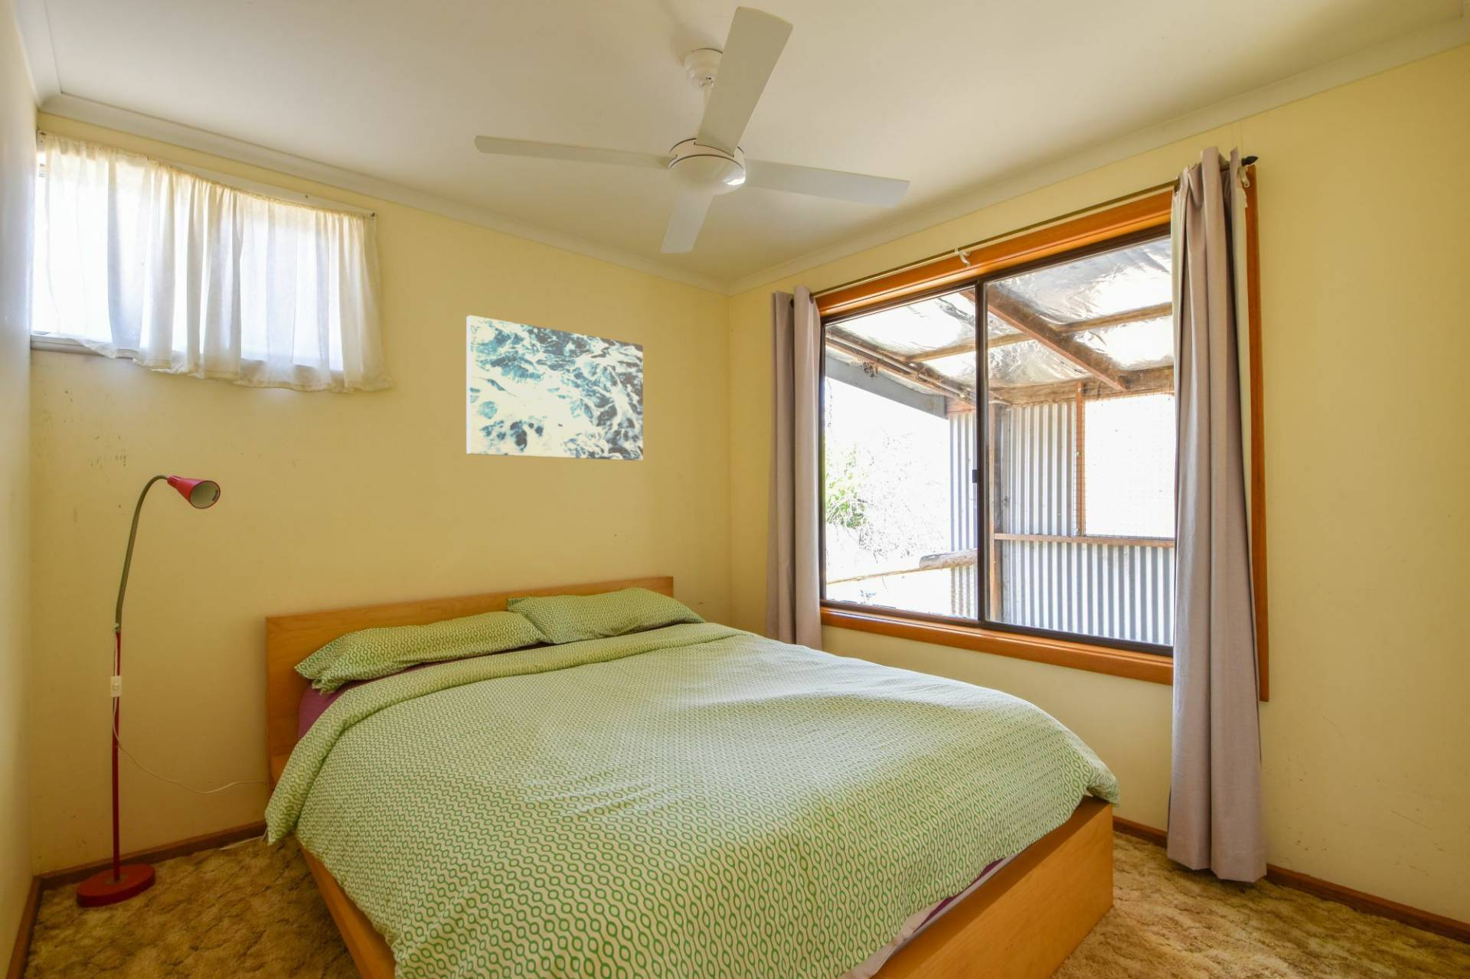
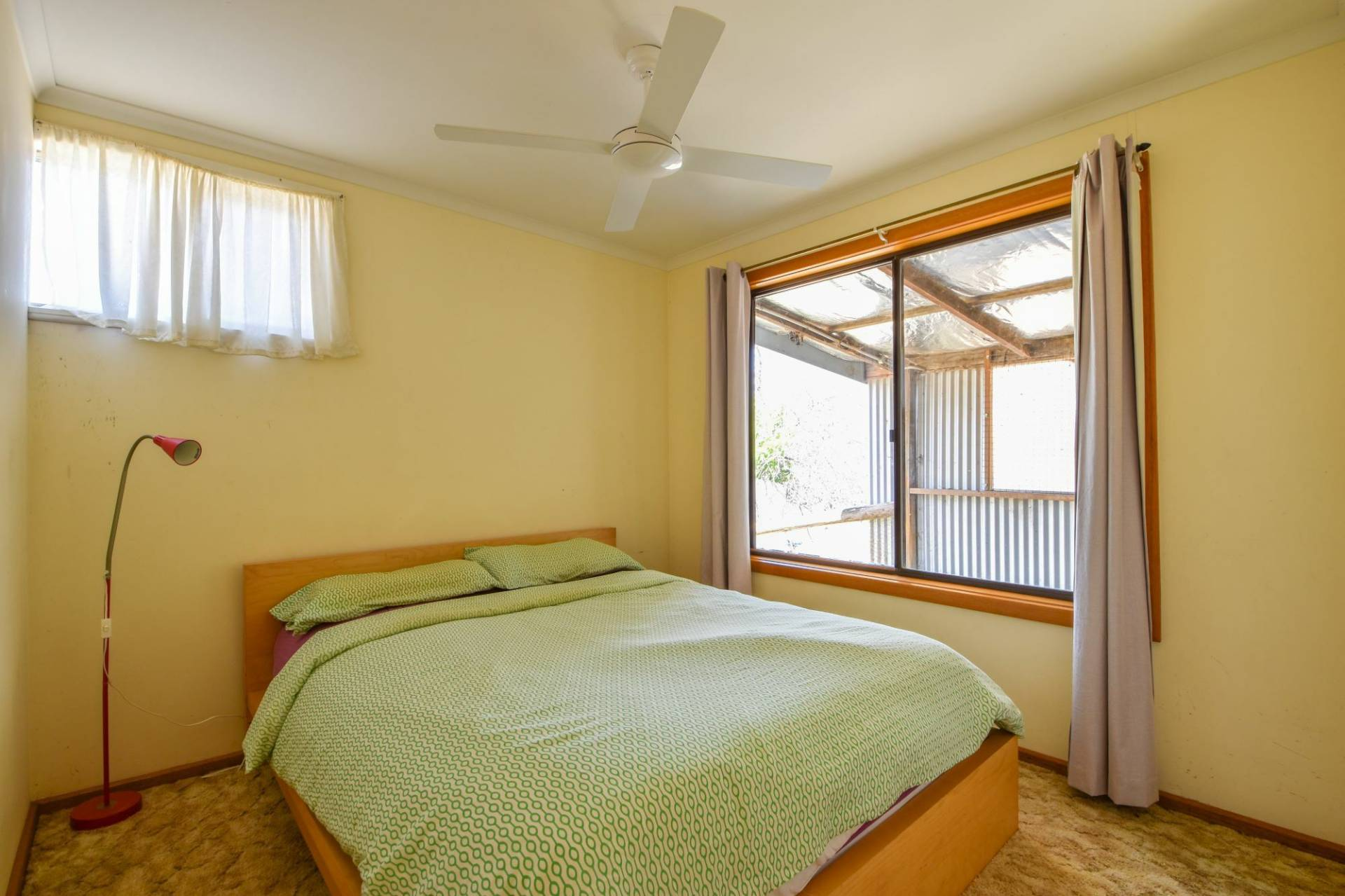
- wall art (562, 394)
